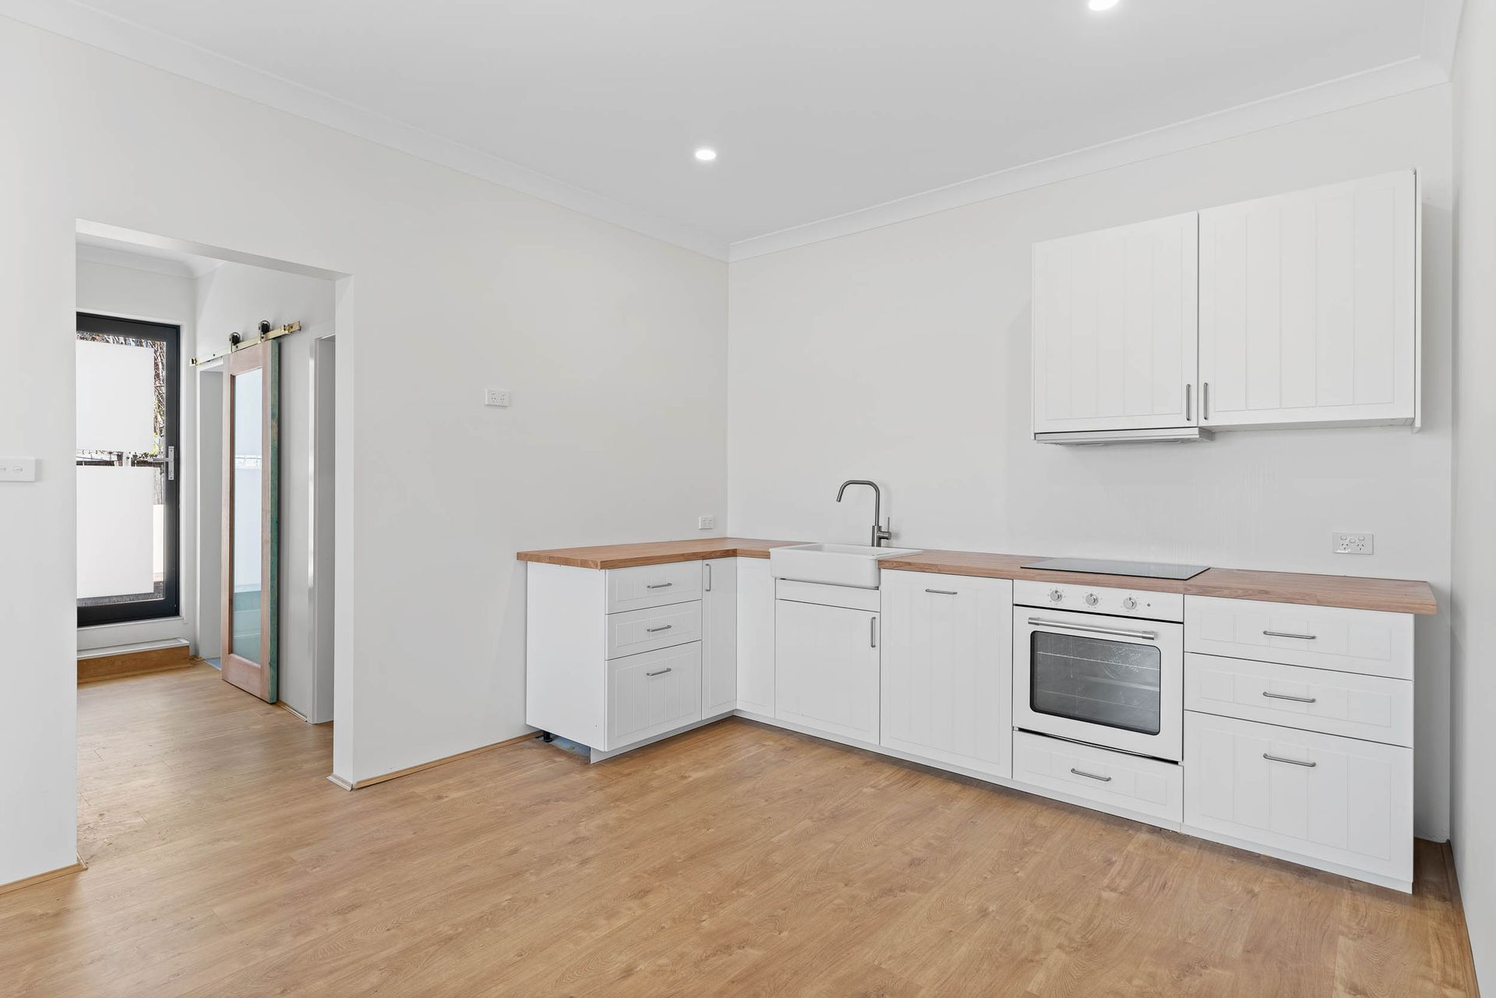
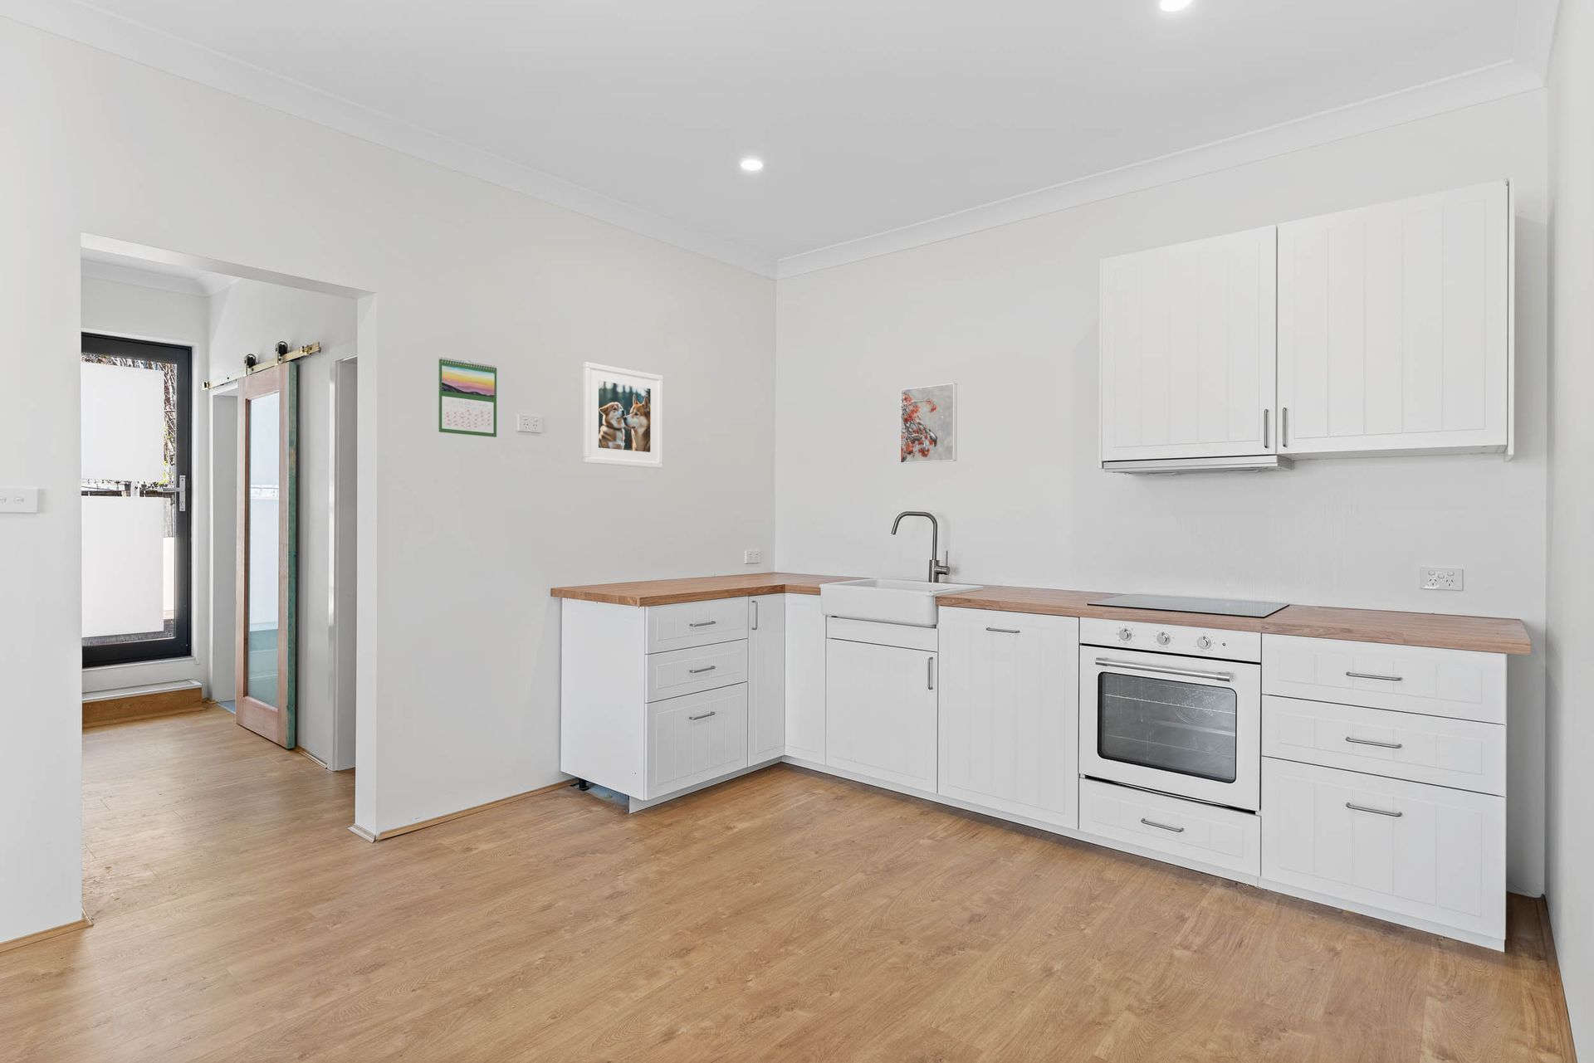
+ calendar (469, 396)
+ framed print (624, 418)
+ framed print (927, 424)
